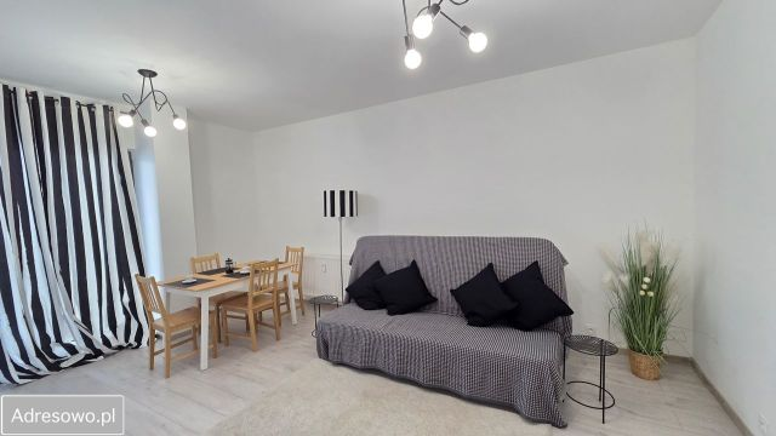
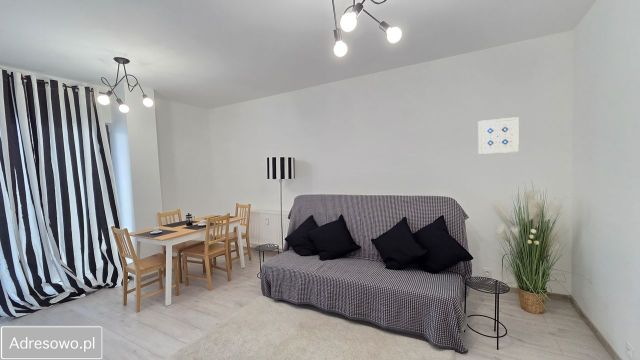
+ wall art (497, 136)
